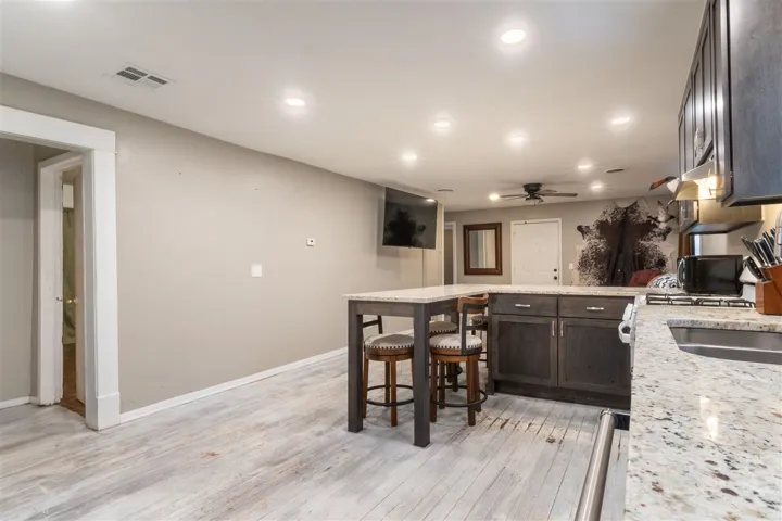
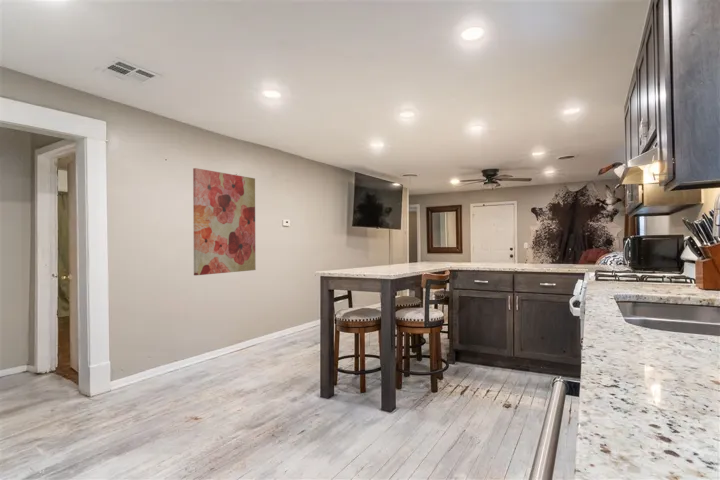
+ wall art (226, 223)
